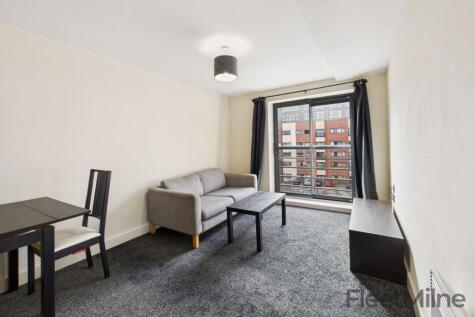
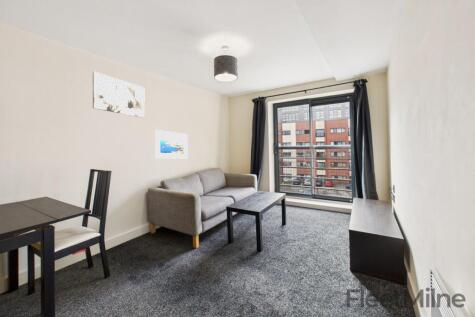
+ wall art (121, 96)
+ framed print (172, 145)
